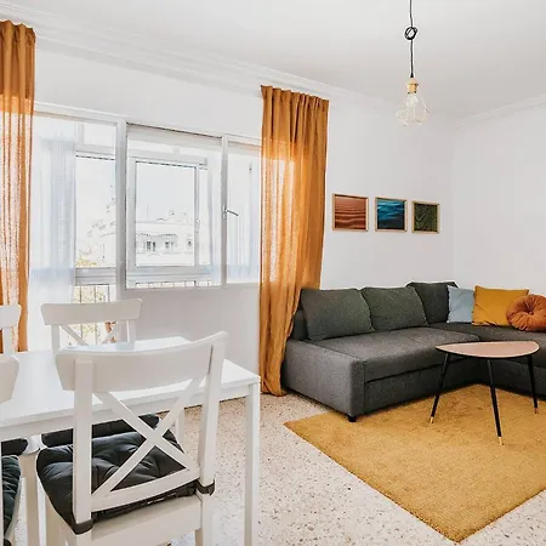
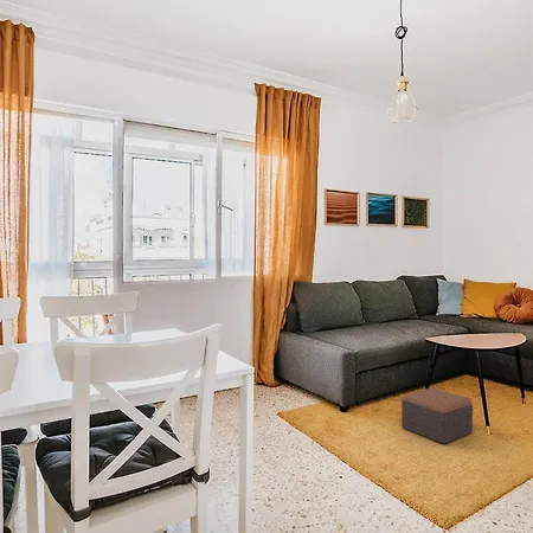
+ footstool (436, 412)
